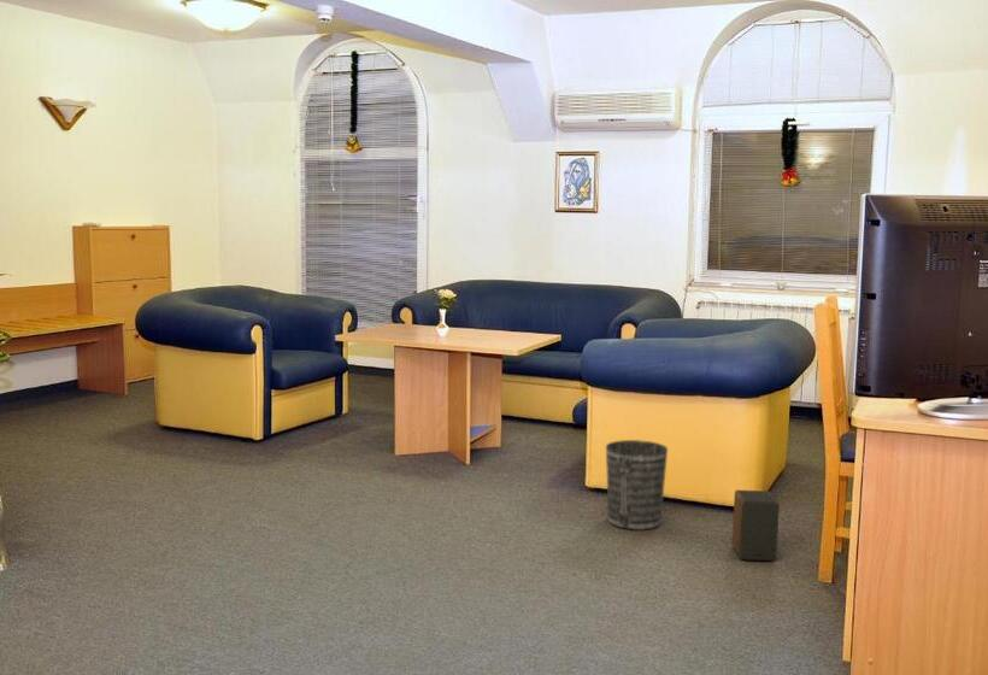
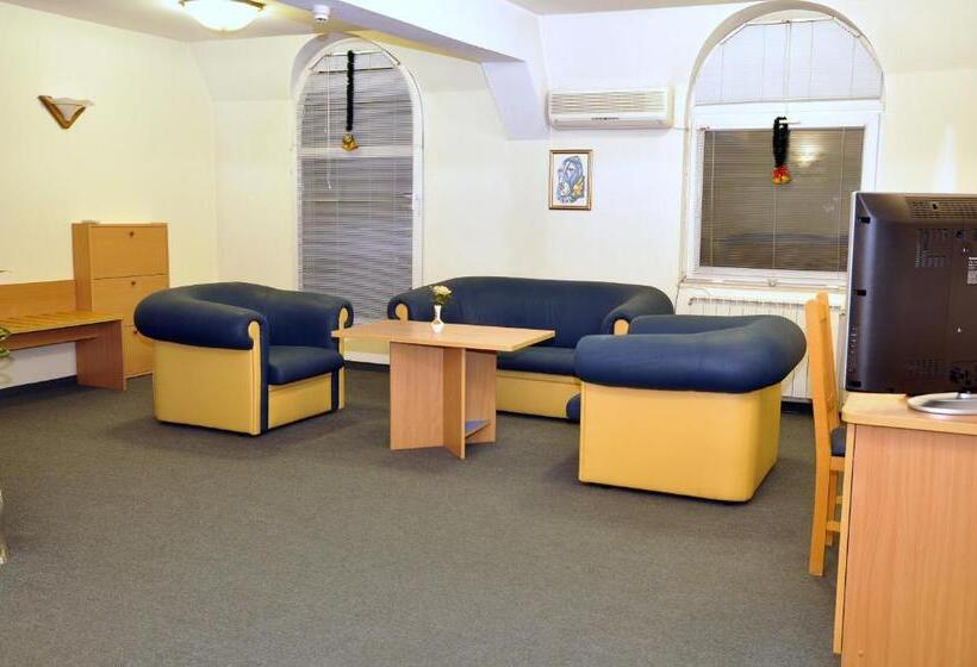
- wastebasket (635, 485)
- speaker (754, 524)
